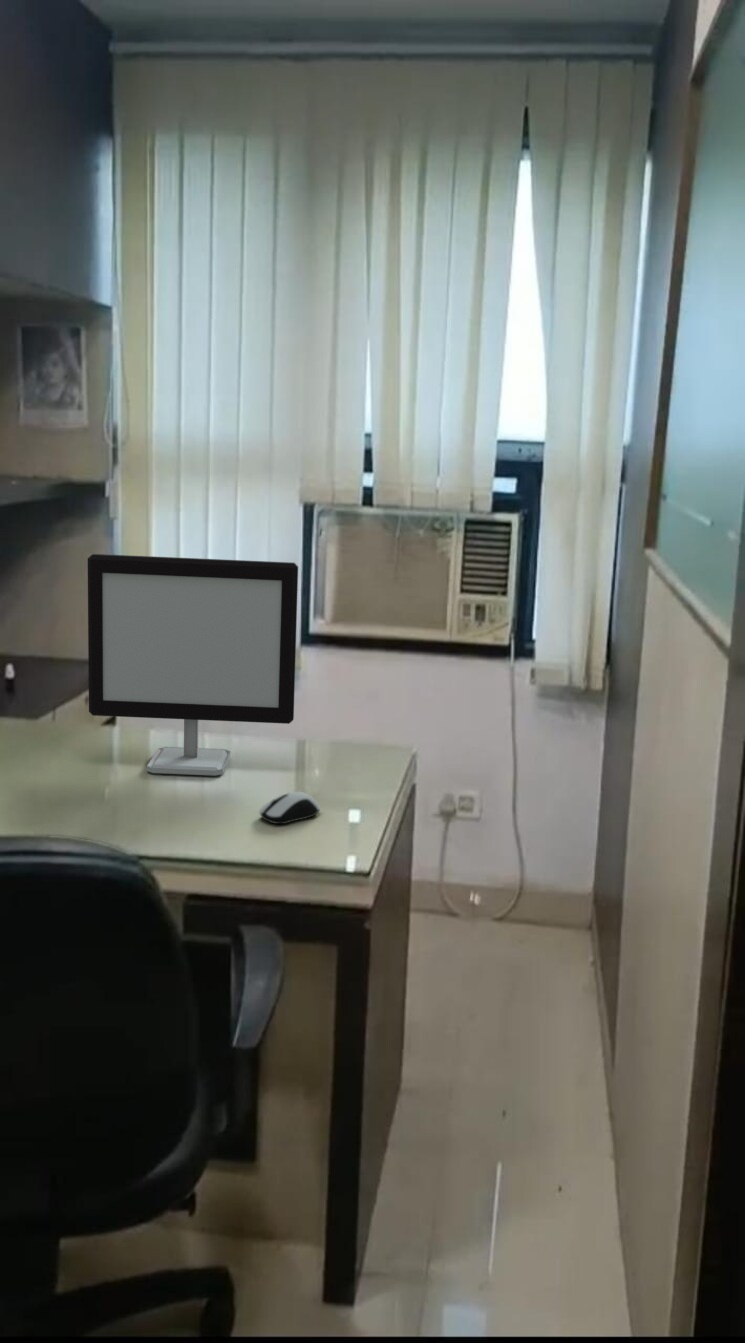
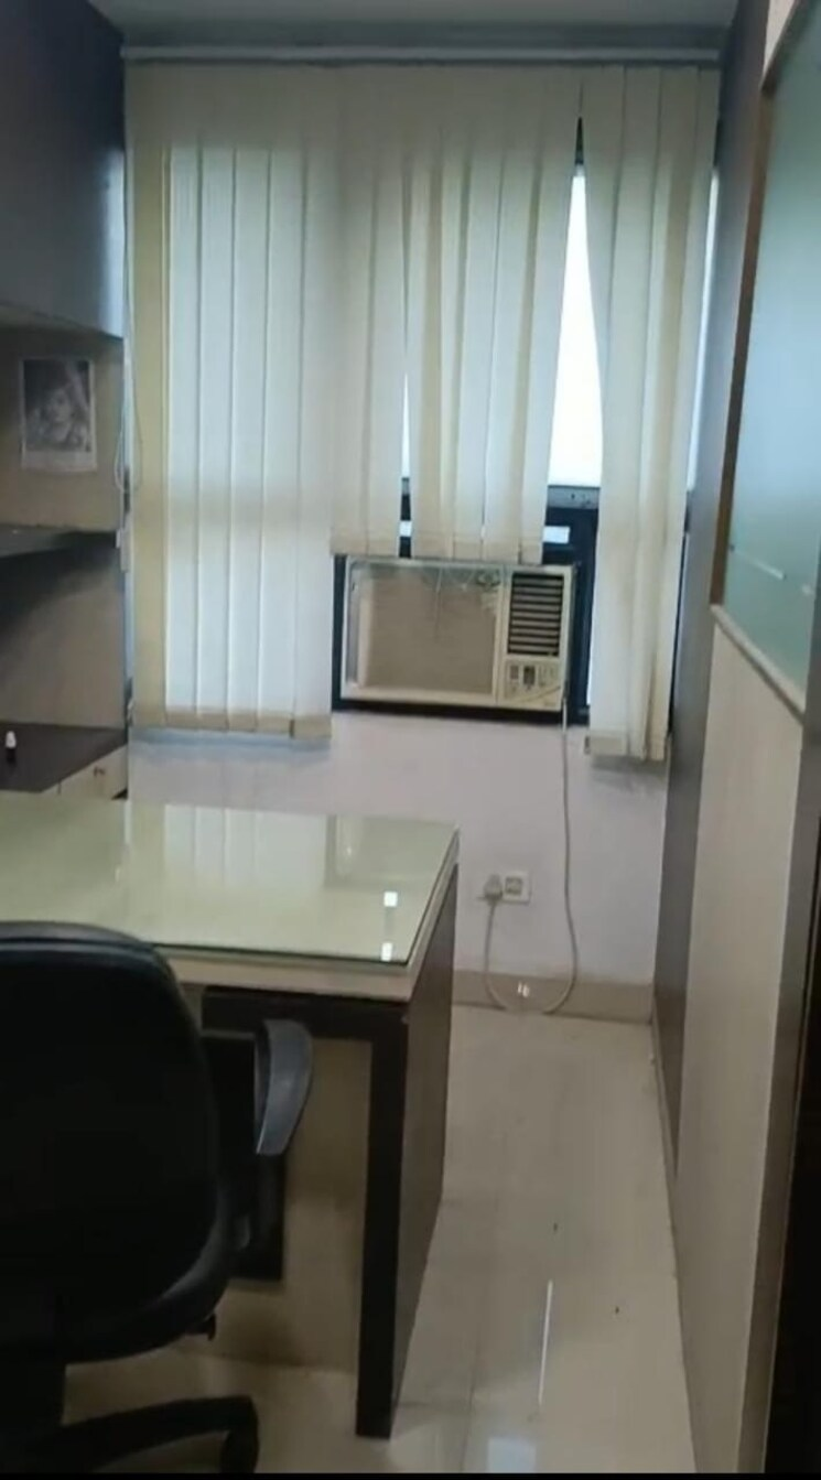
- computer monitor (193, 663)
- computer mouse (290, 804)
